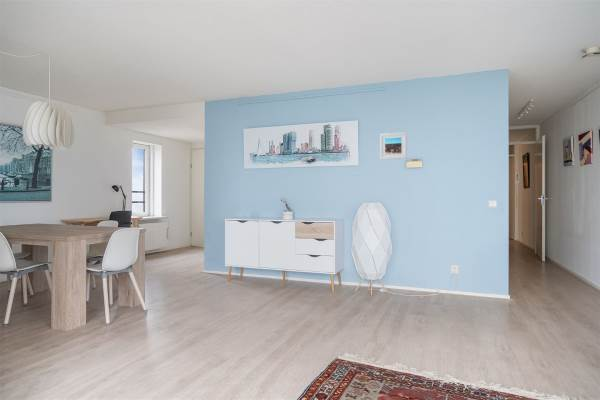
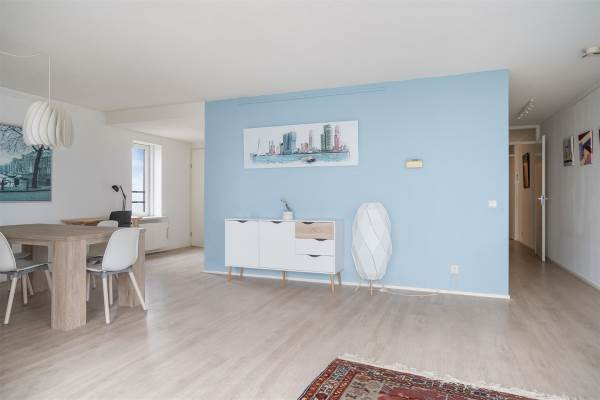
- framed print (393, 146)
